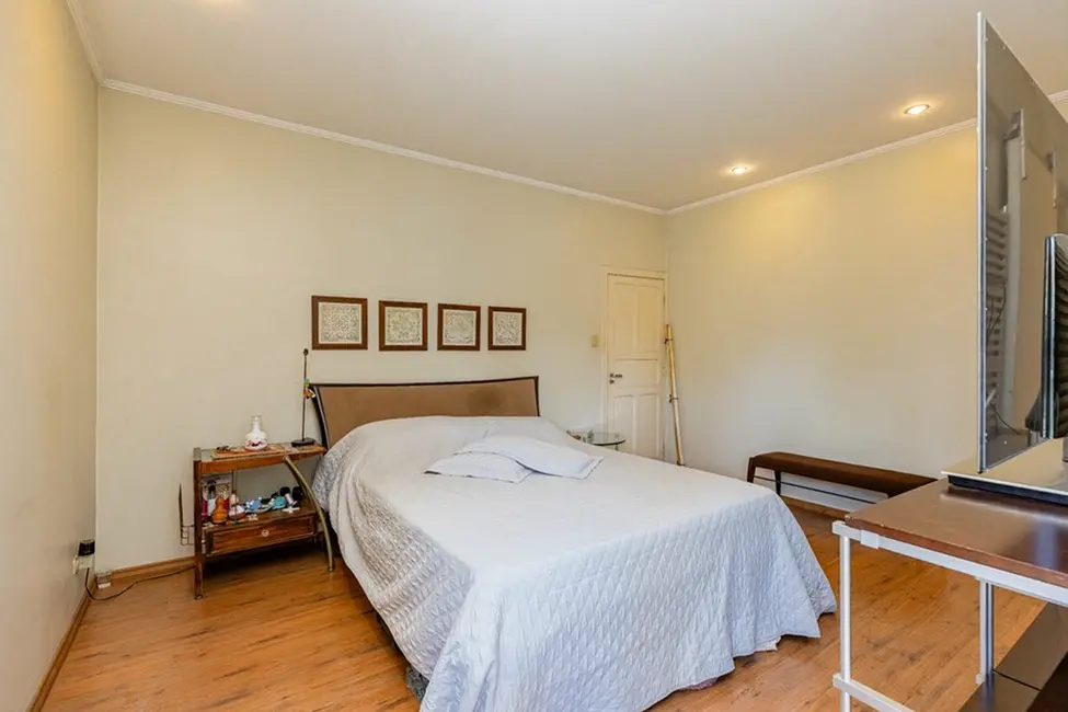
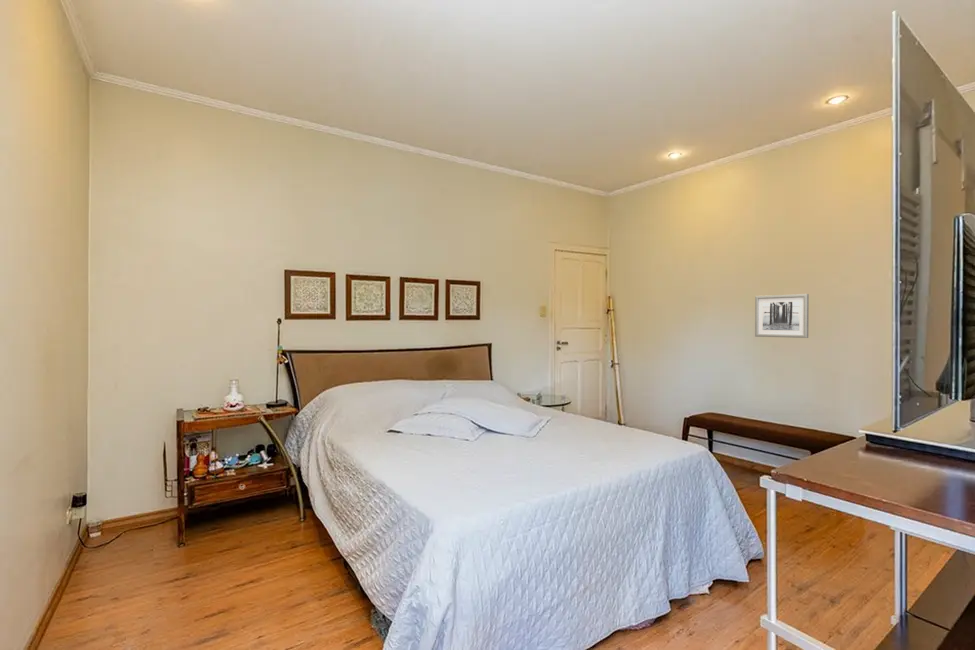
+ wall art (780, 316)
